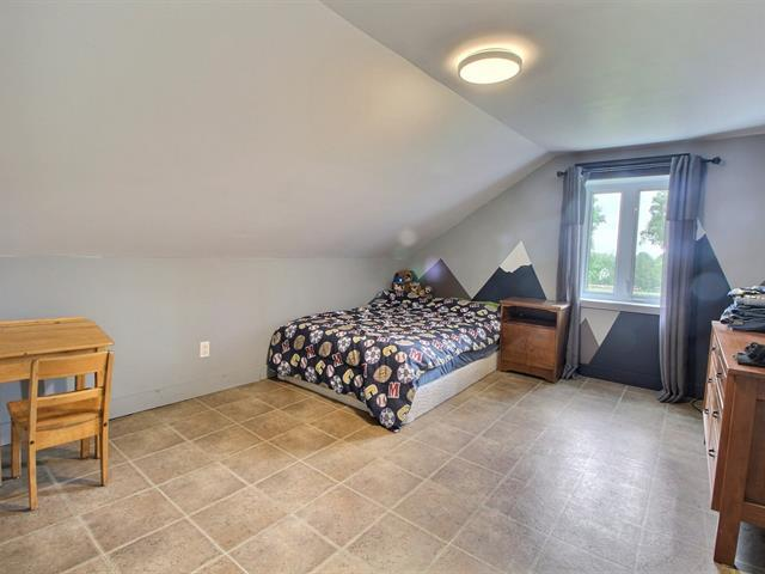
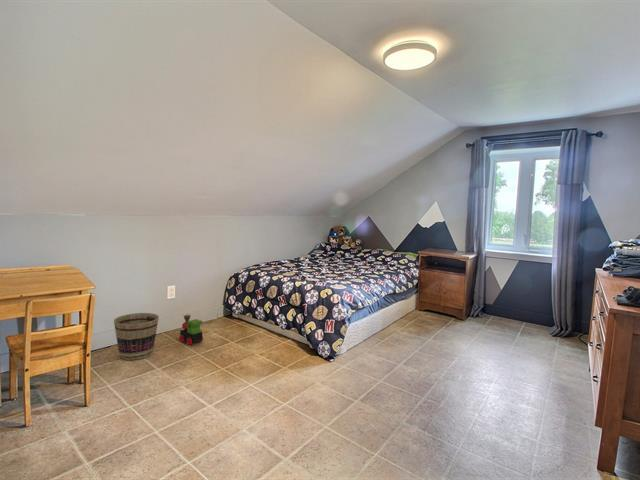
+ toy train (188, 328)
+ basket (136, 336)
